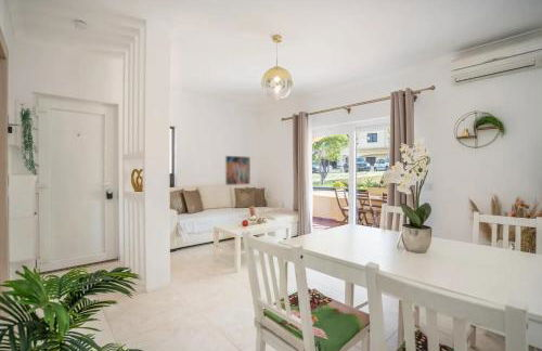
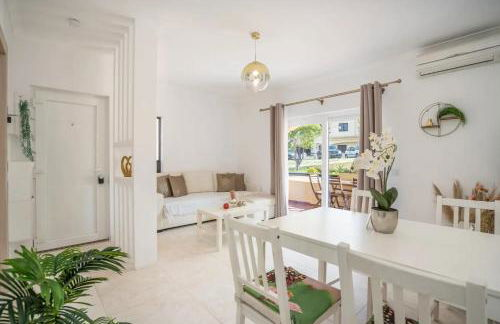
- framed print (237, 170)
